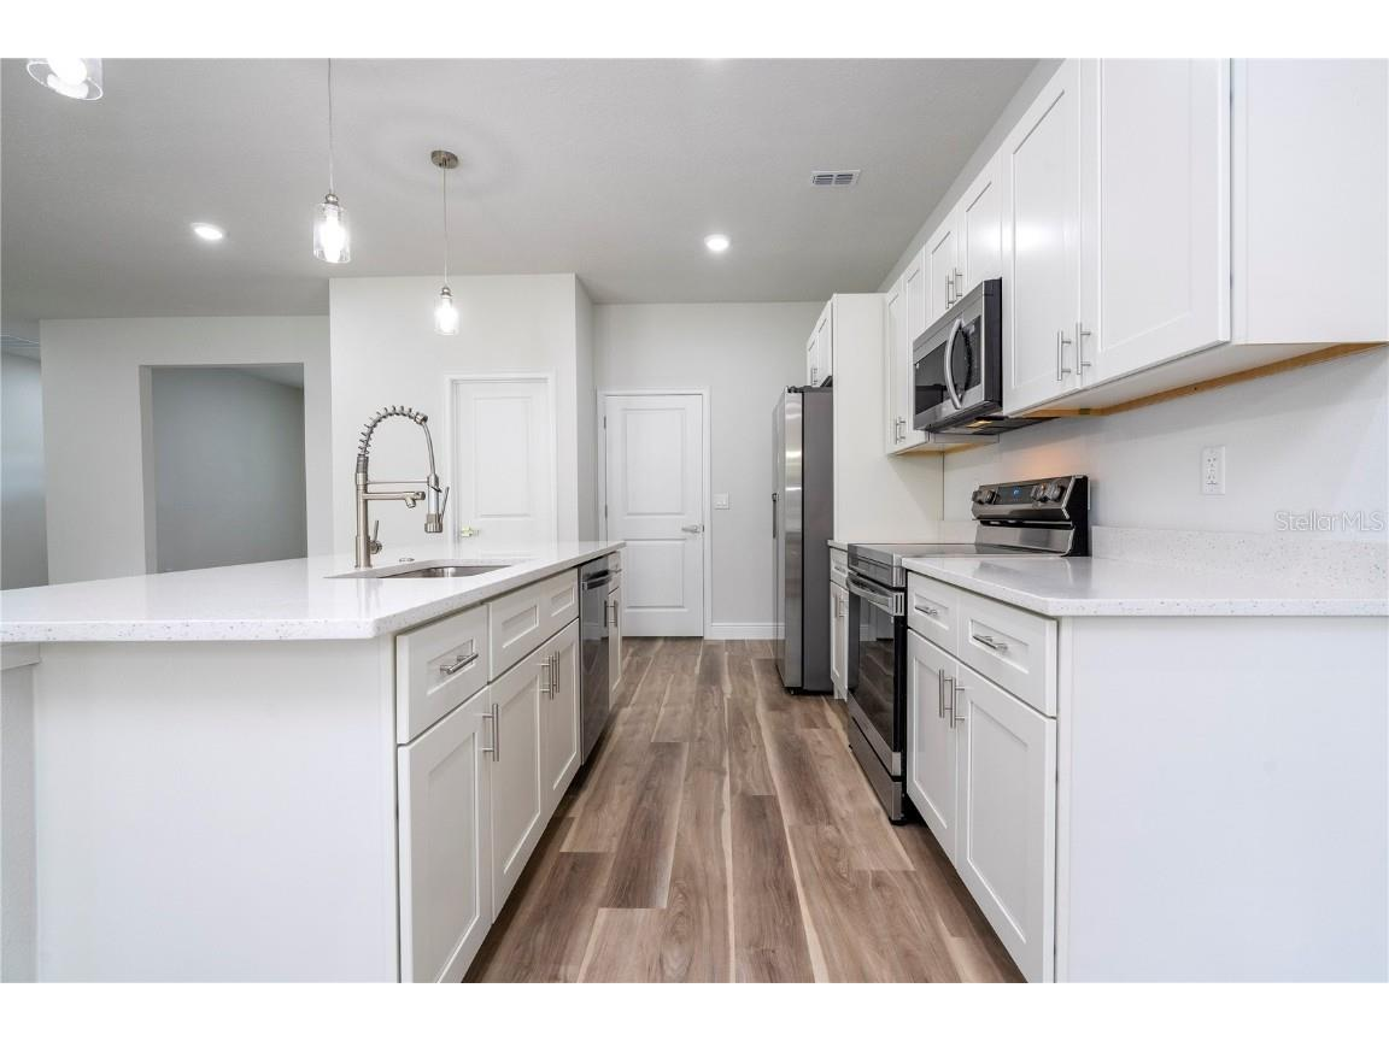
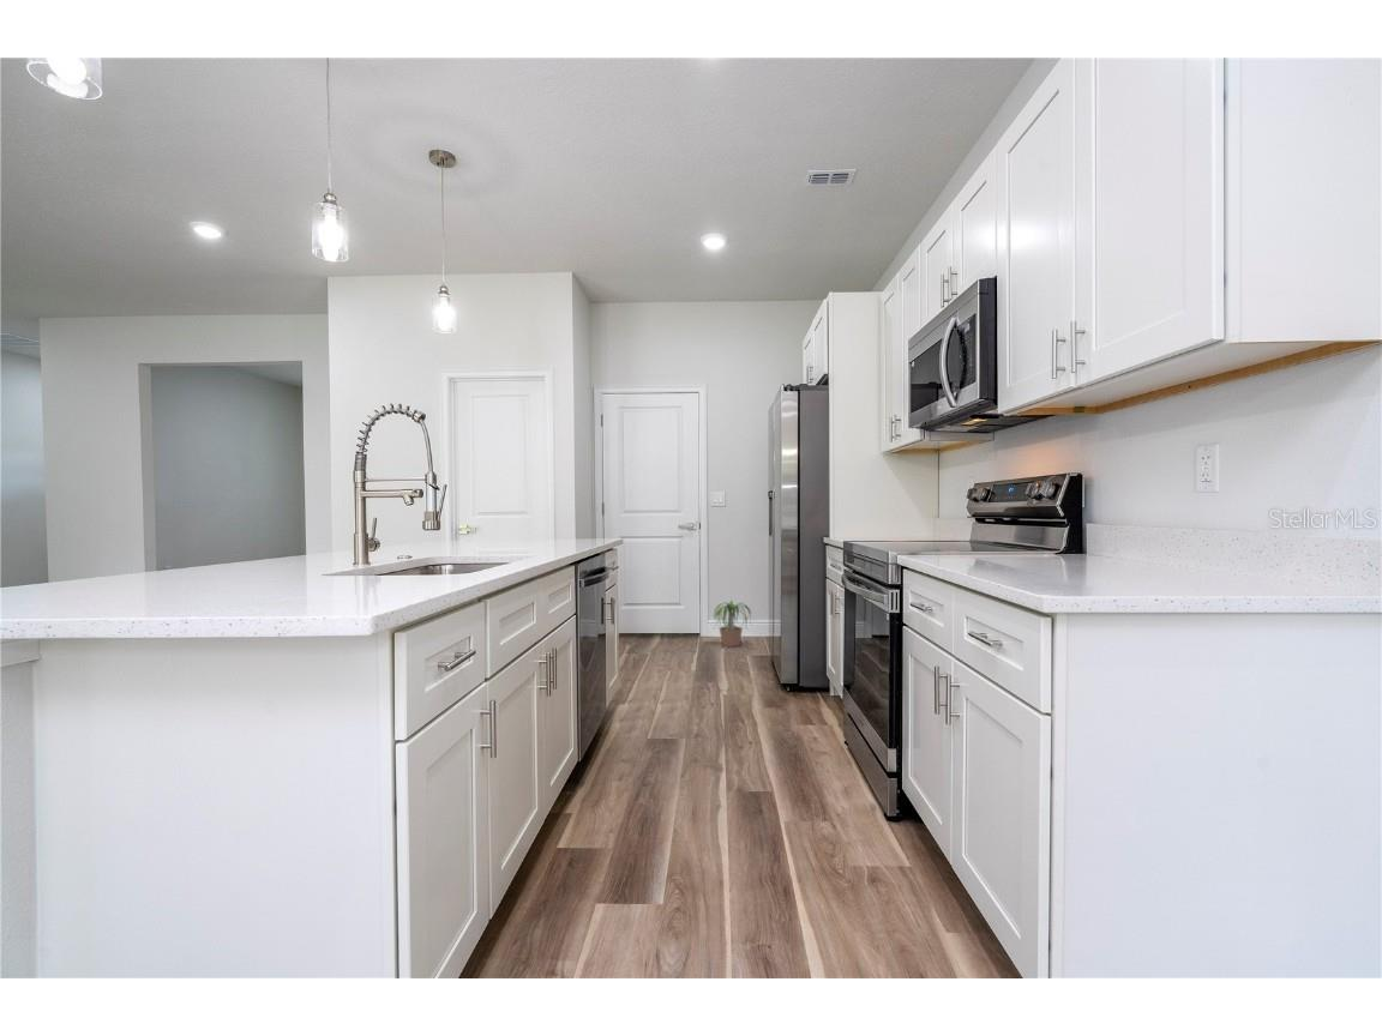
+ potted plant (733, 621)
